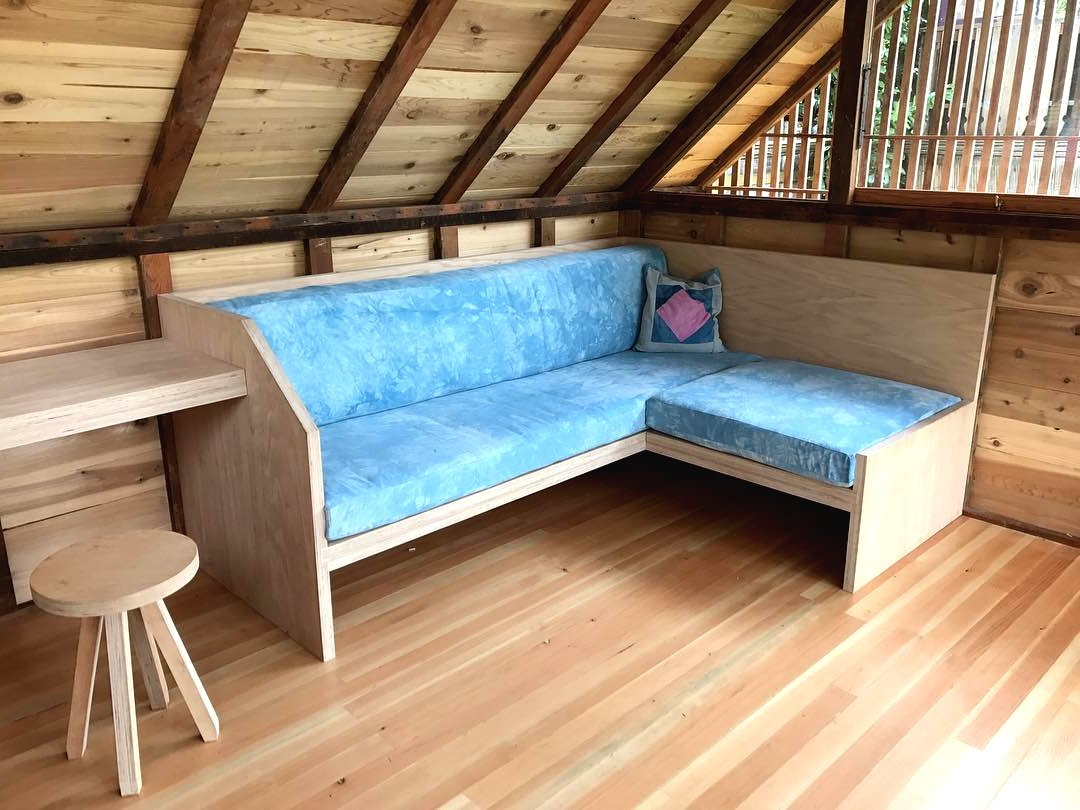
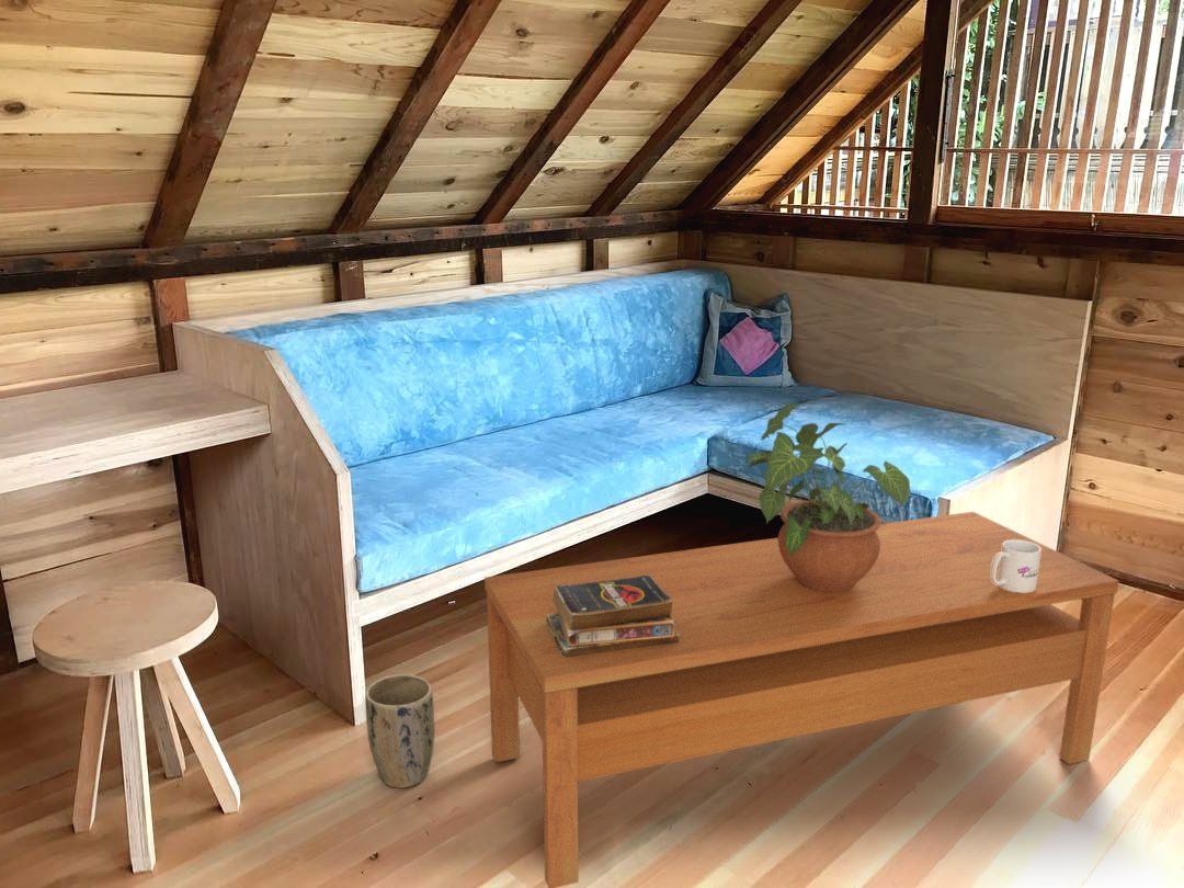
+ potted plant (812, 493)
+ books (612, 611)
+ mug (1013, 566)
+ plant pot (401, 732)
+ coffee table (794, 670)
